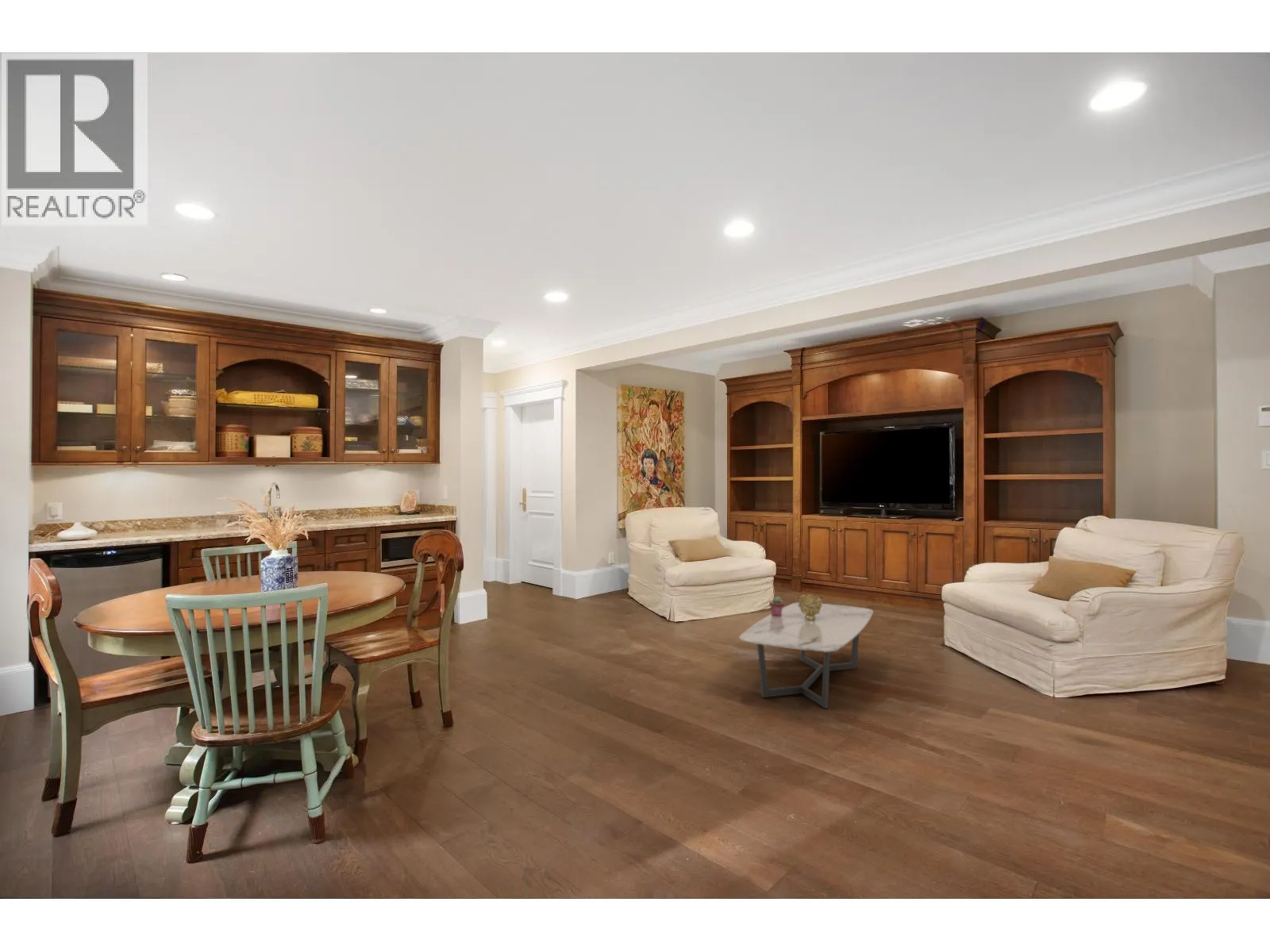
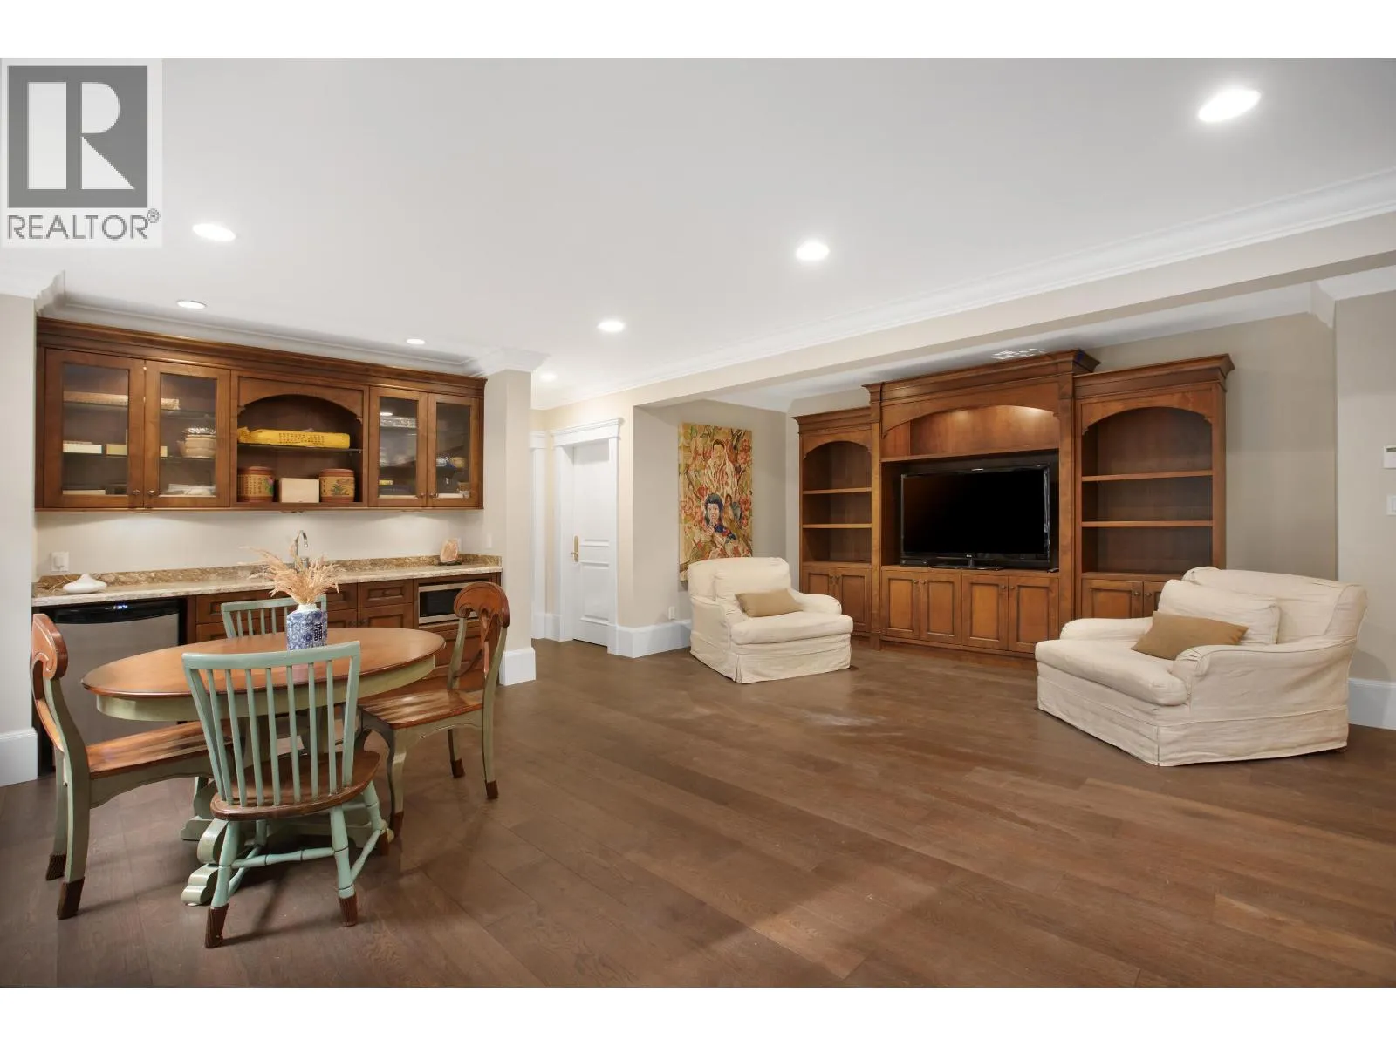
- coffee table (812, 650)
- potted succulent (776, 605)
- decorative bowl (810, 607)
